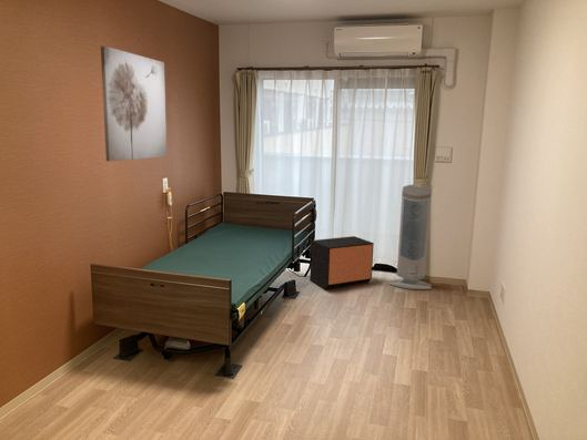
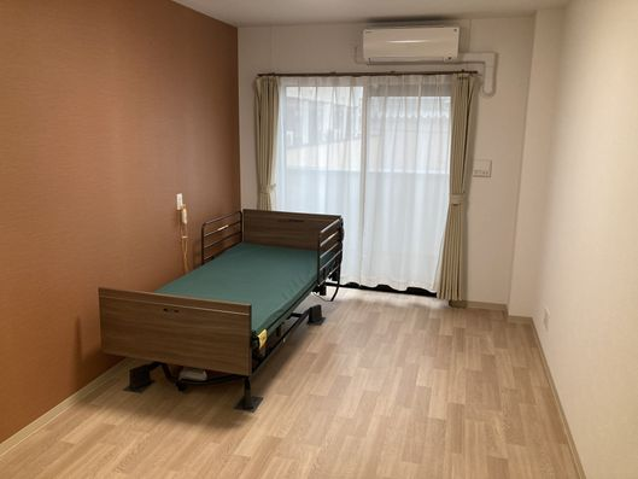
- wall art (136, 108)
- air purifier (413, 236)
- nightstand (341, 262)
